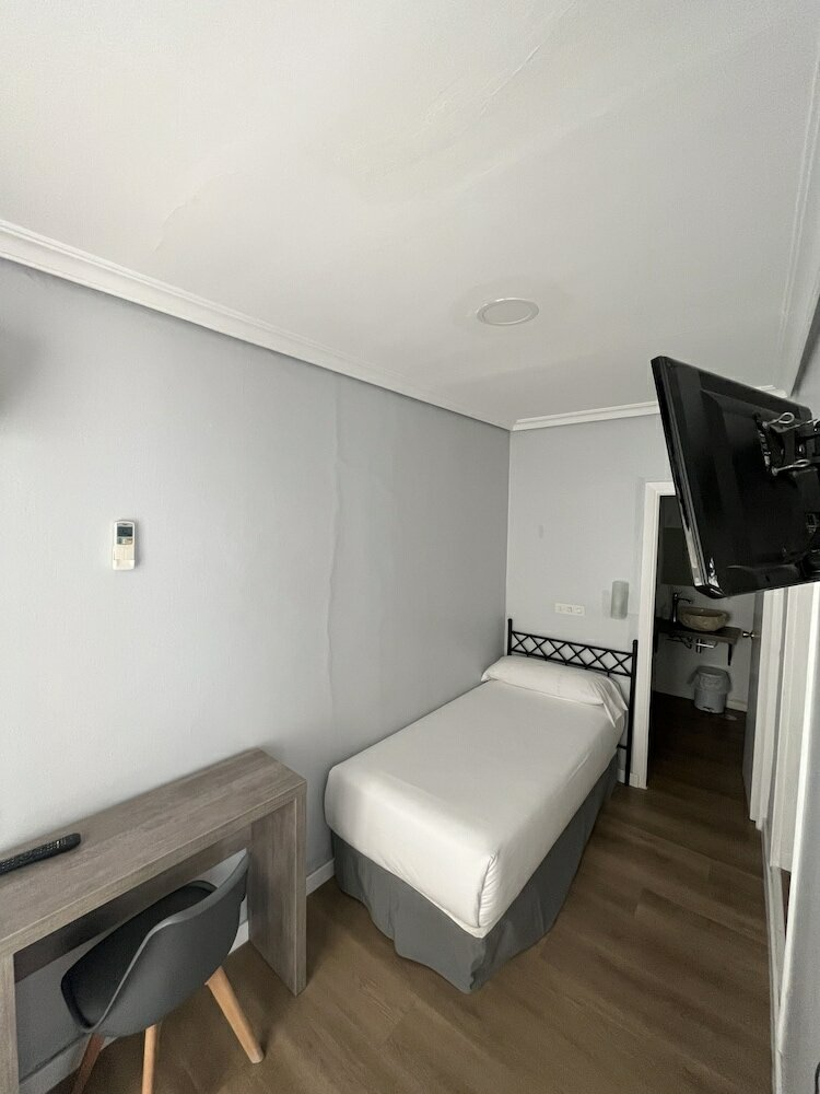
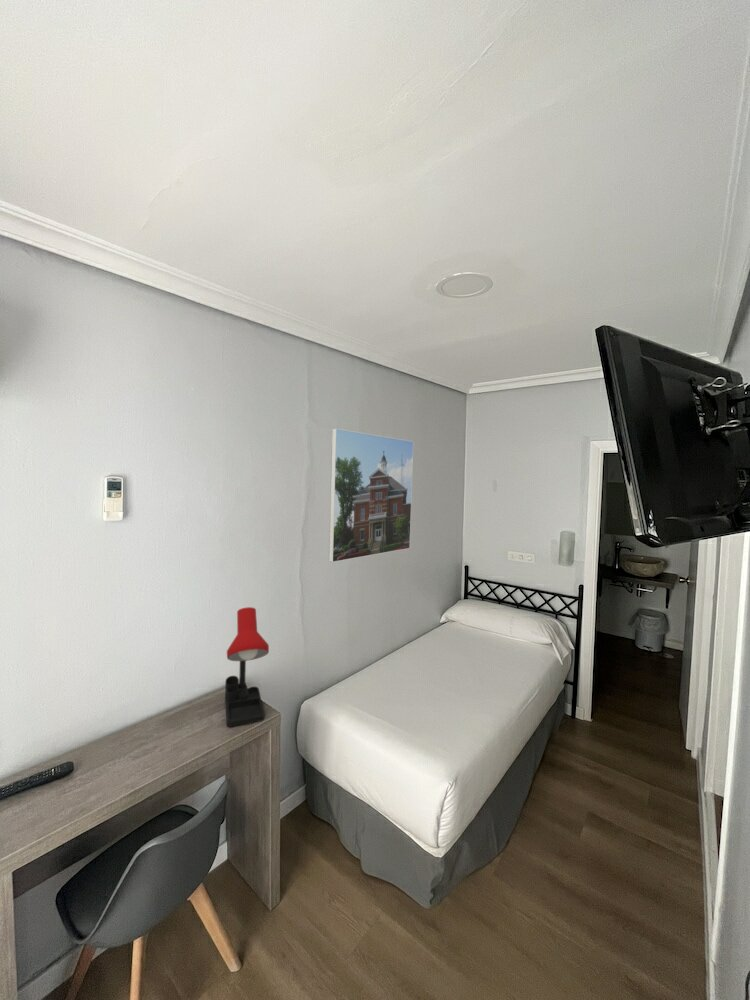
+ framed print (375, 495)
+ desk lamp (245, 658)
